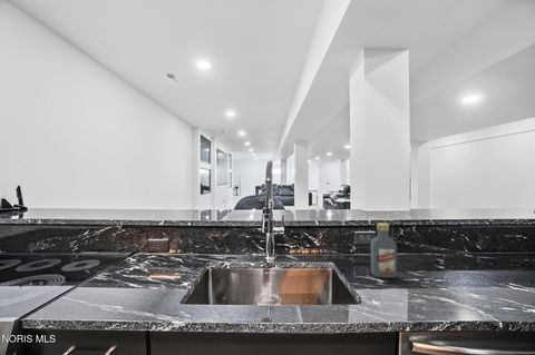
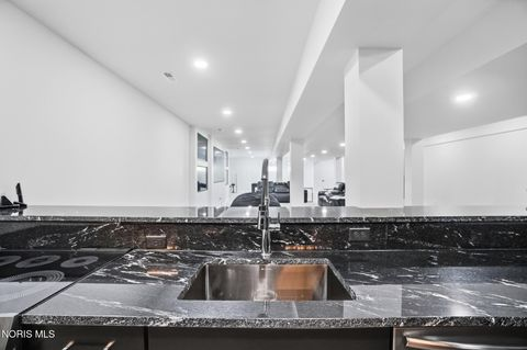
- vodka (383, 249)
